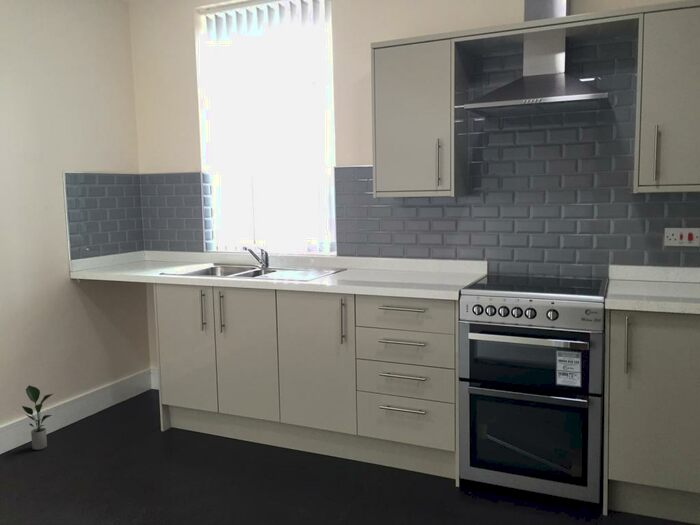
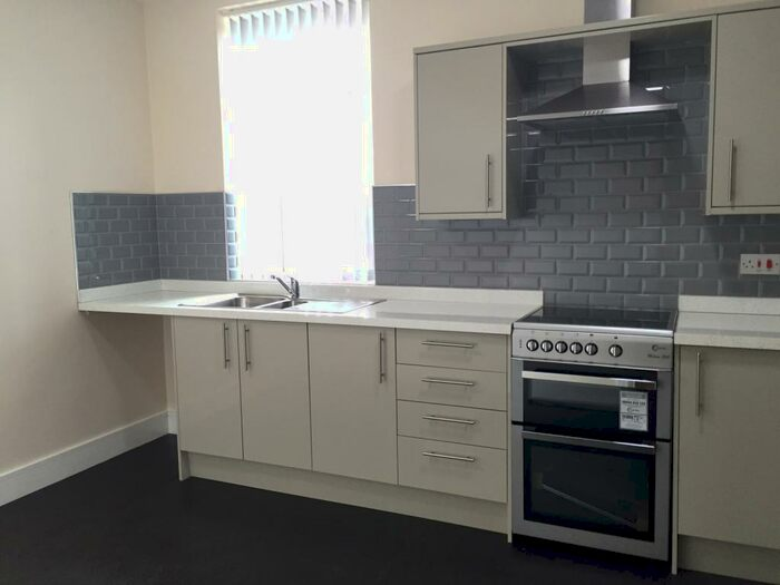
- potted plant (35, 419)
